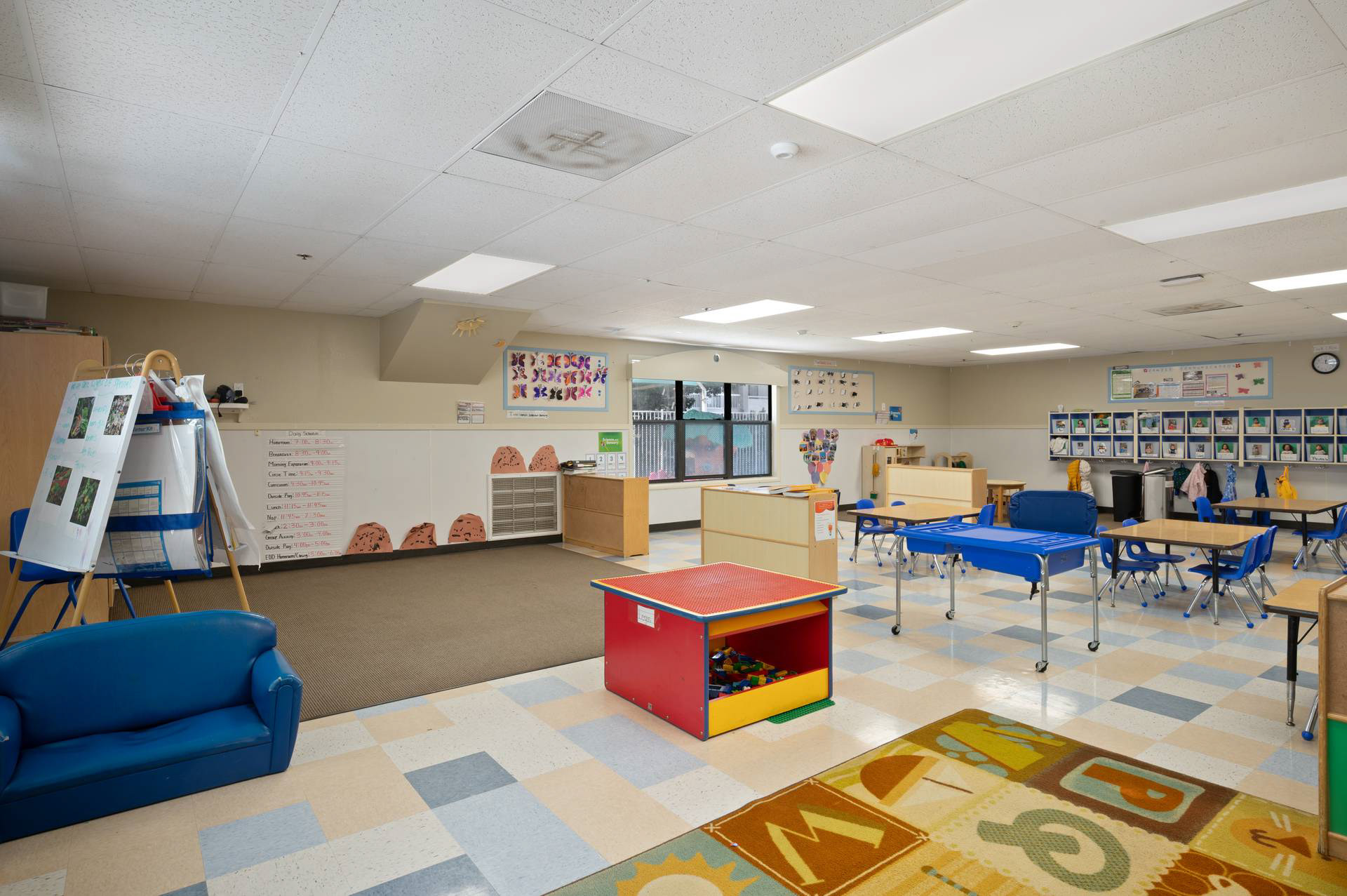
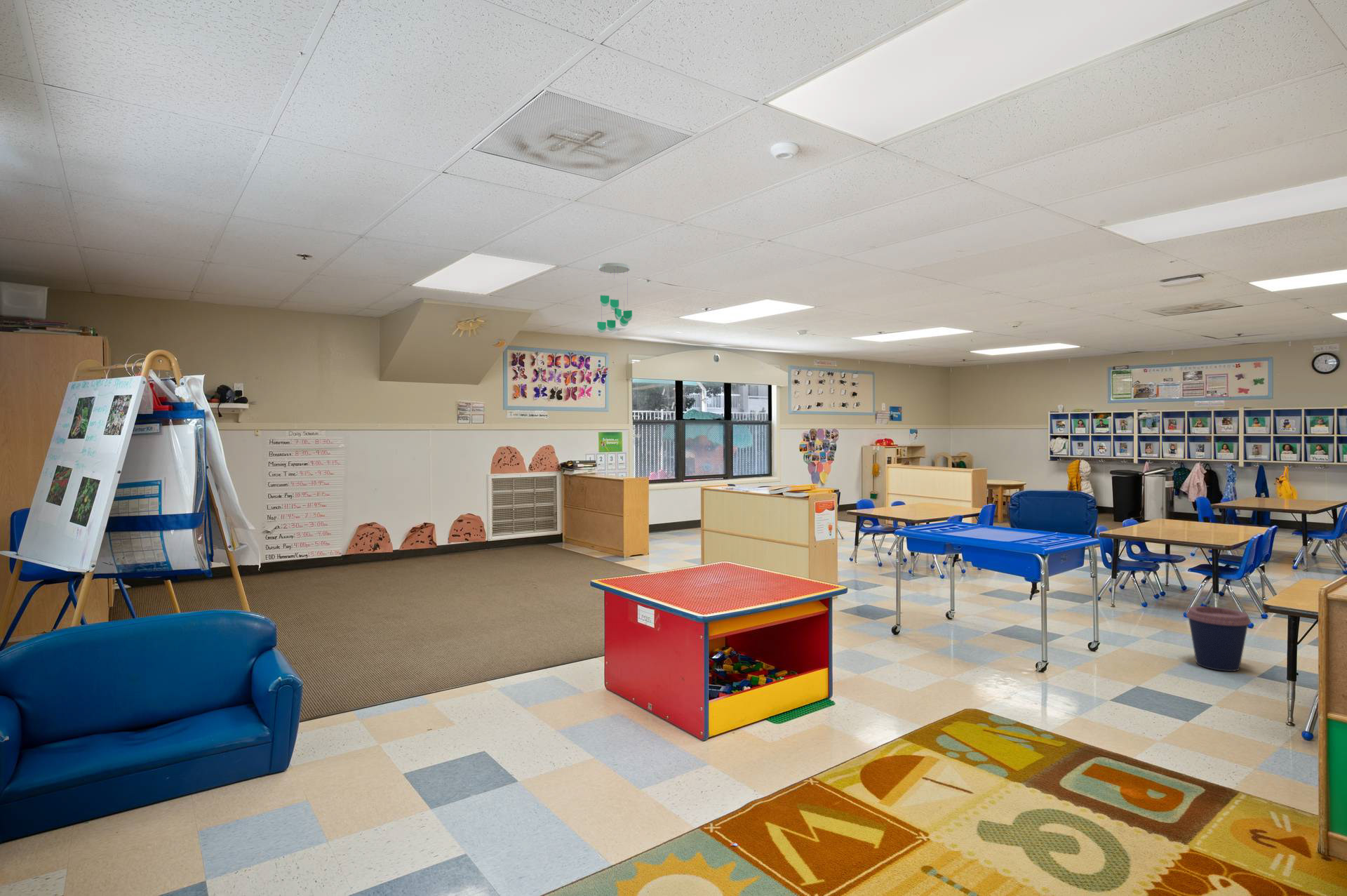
+ ceiling mobile (614, 300)
+ coffee cup (1217, 638)
